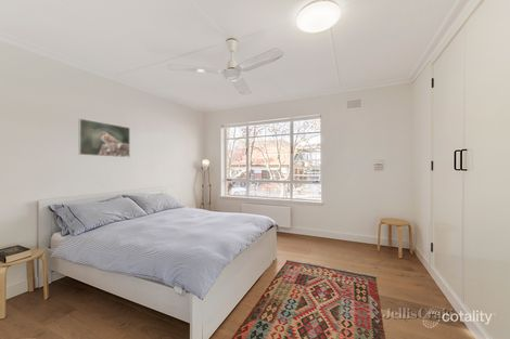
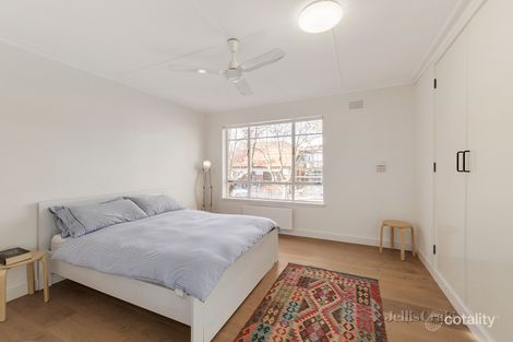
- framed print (106, 140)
